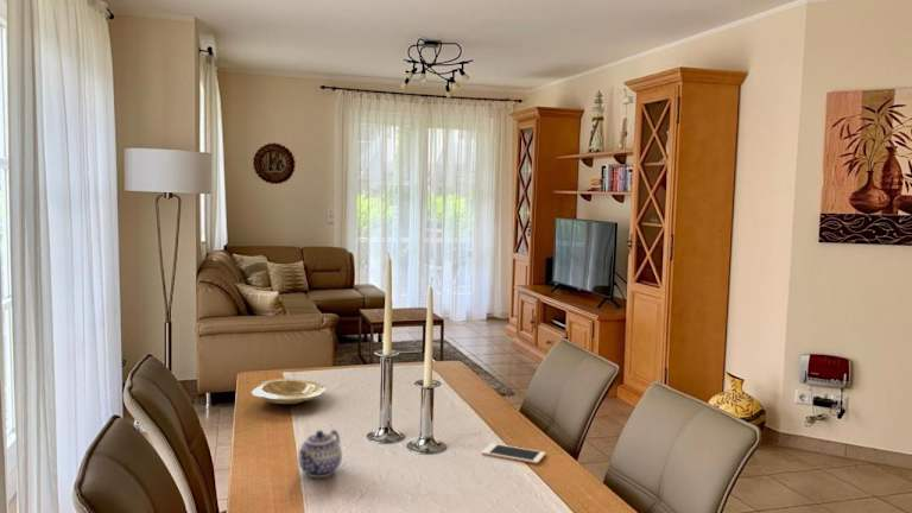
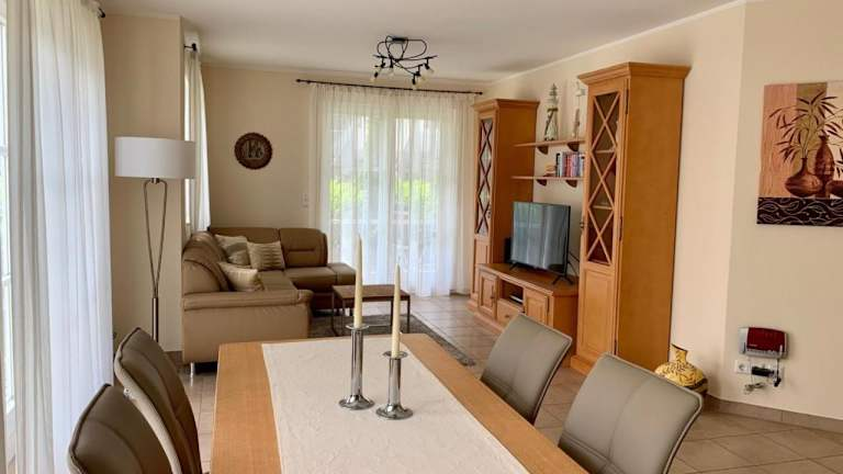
- teapot (319, 451)
- cell phone (513, 452)
- plate (289, 393)
